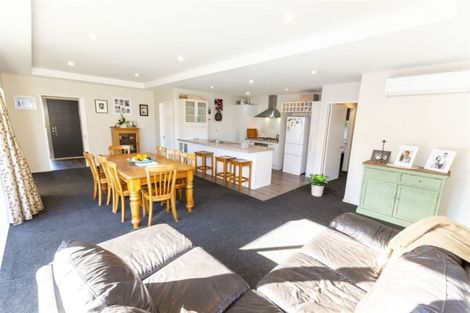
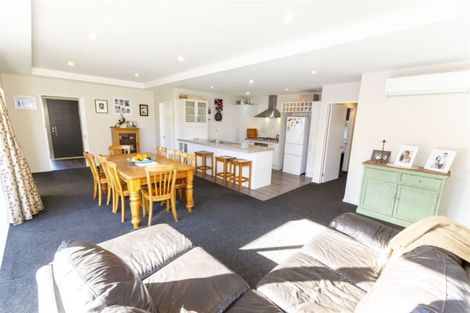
- potted plant (319, 186)
